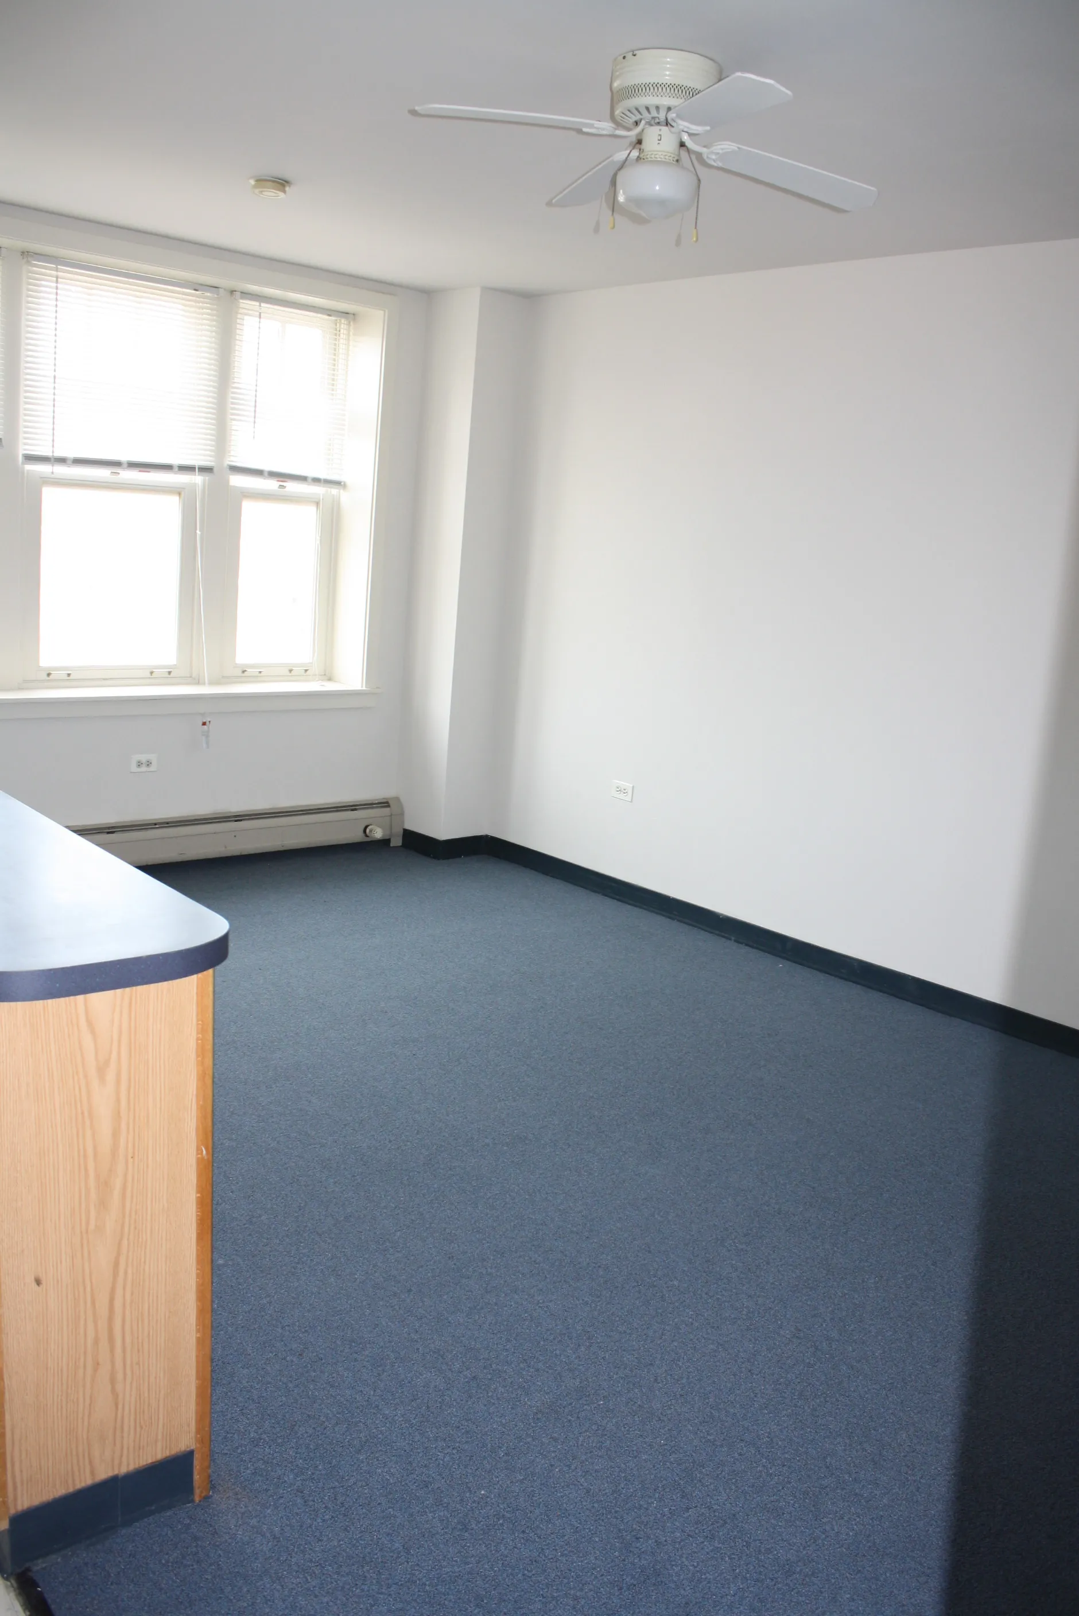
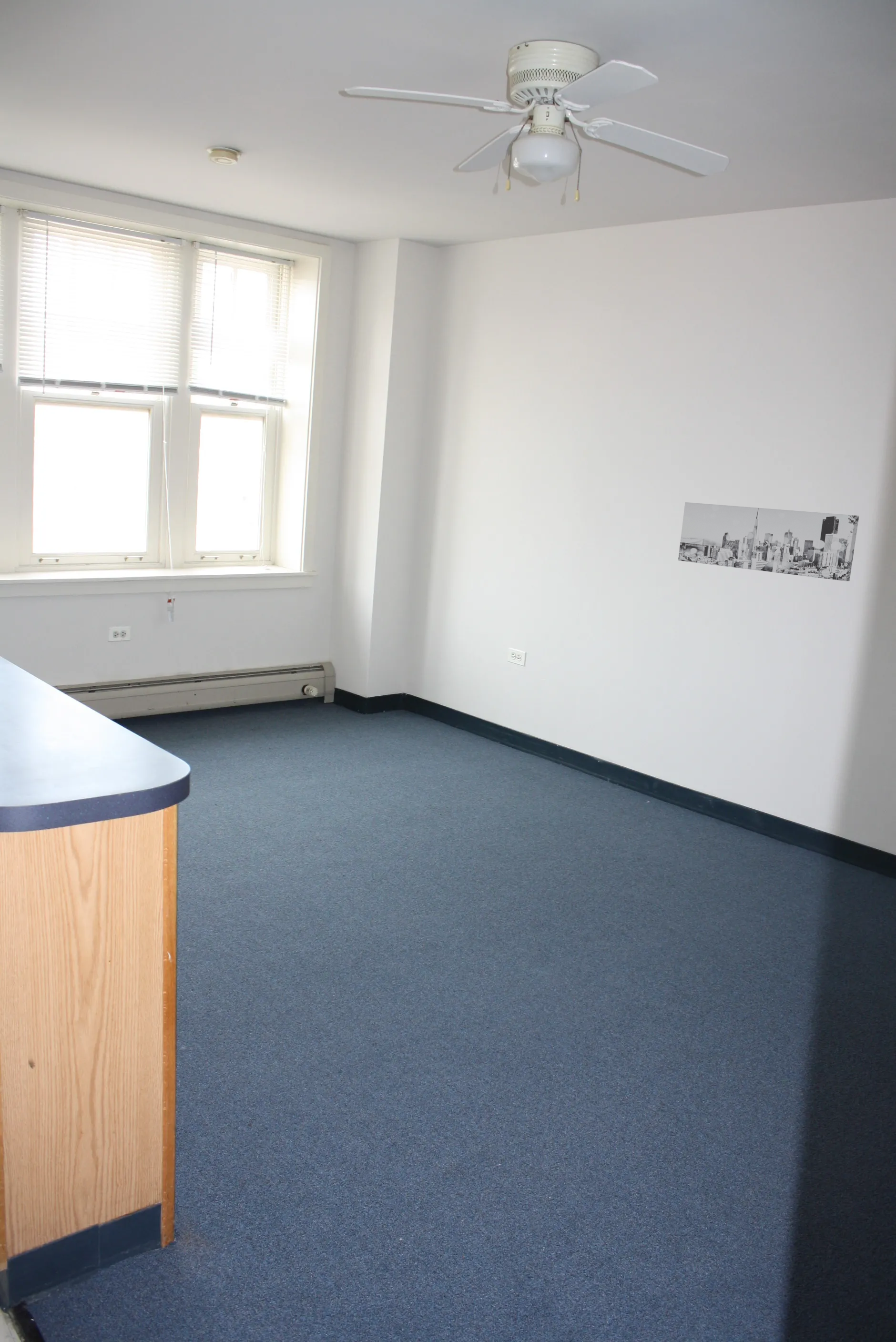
+ wall art (763, 539)
